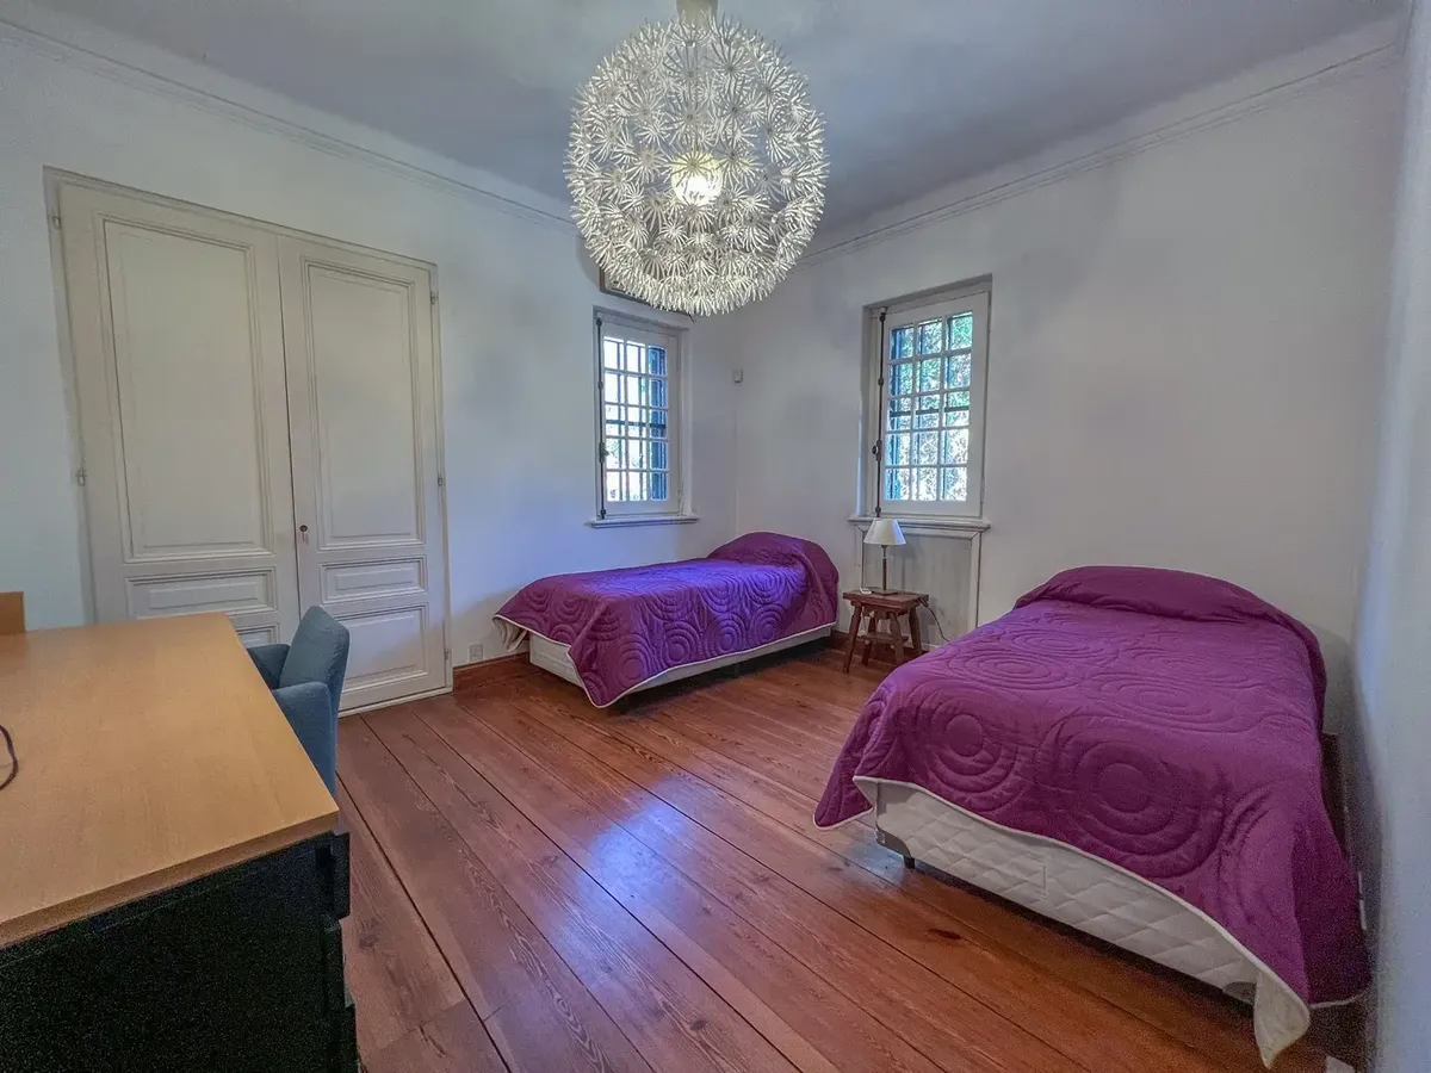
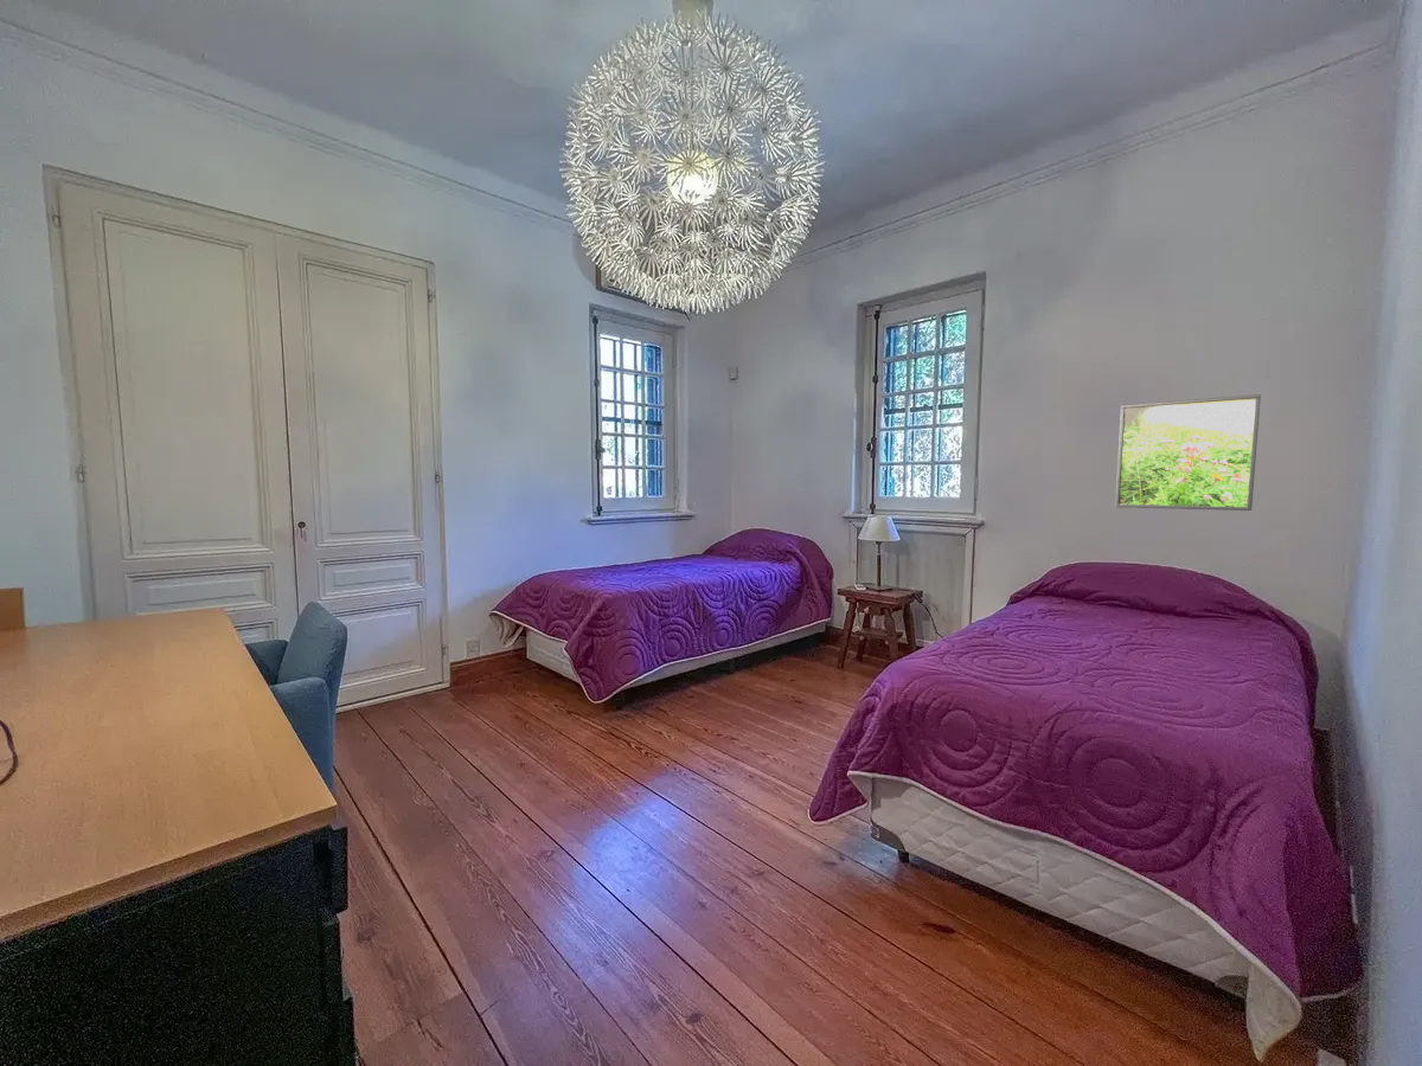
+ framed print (1183, 455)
